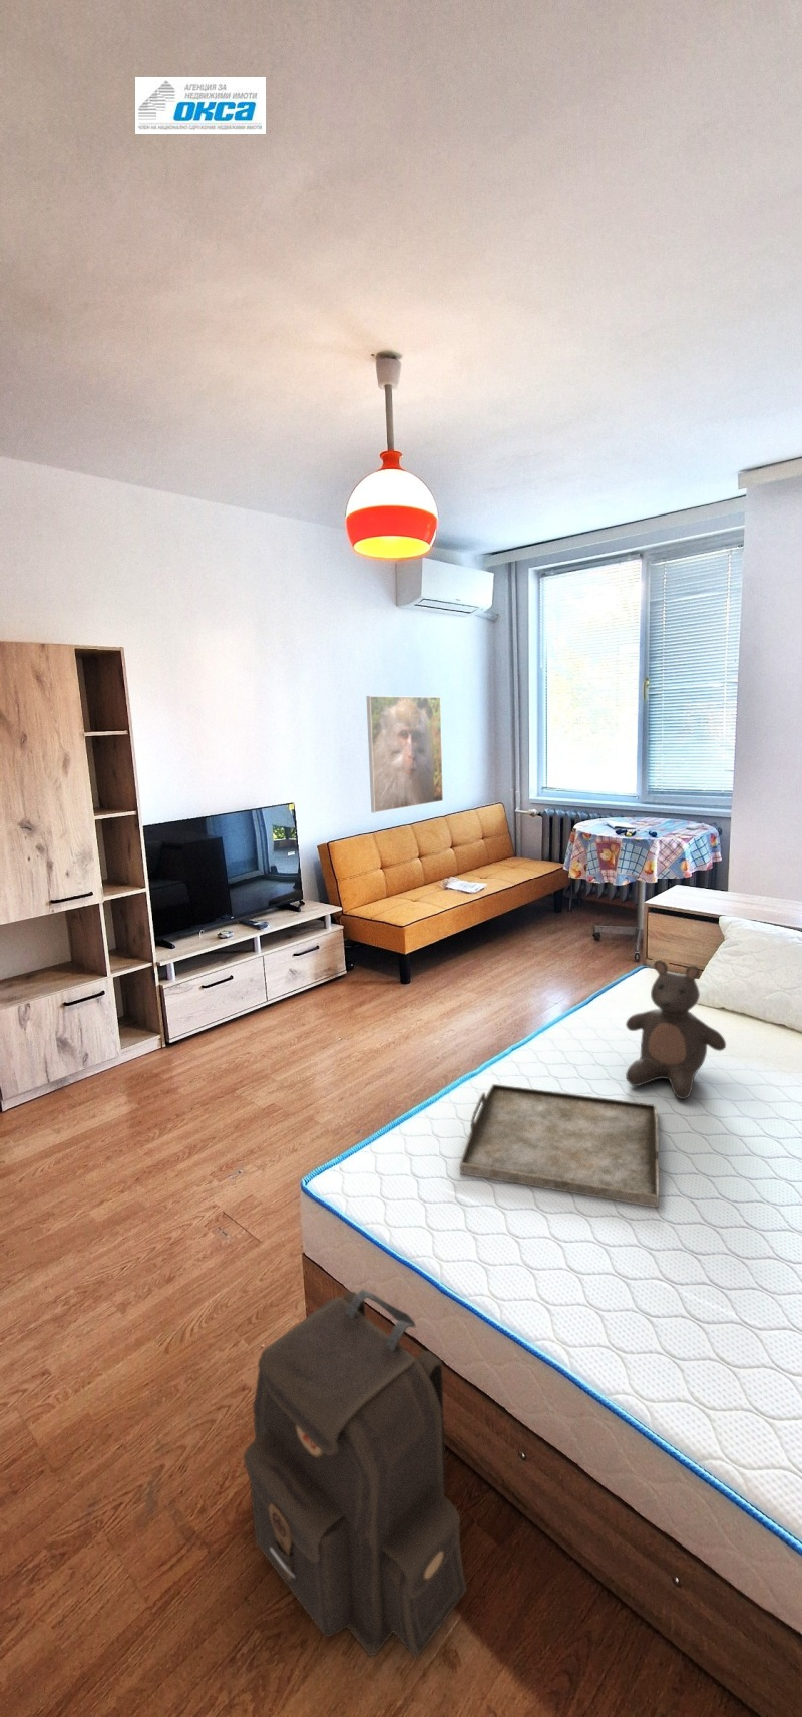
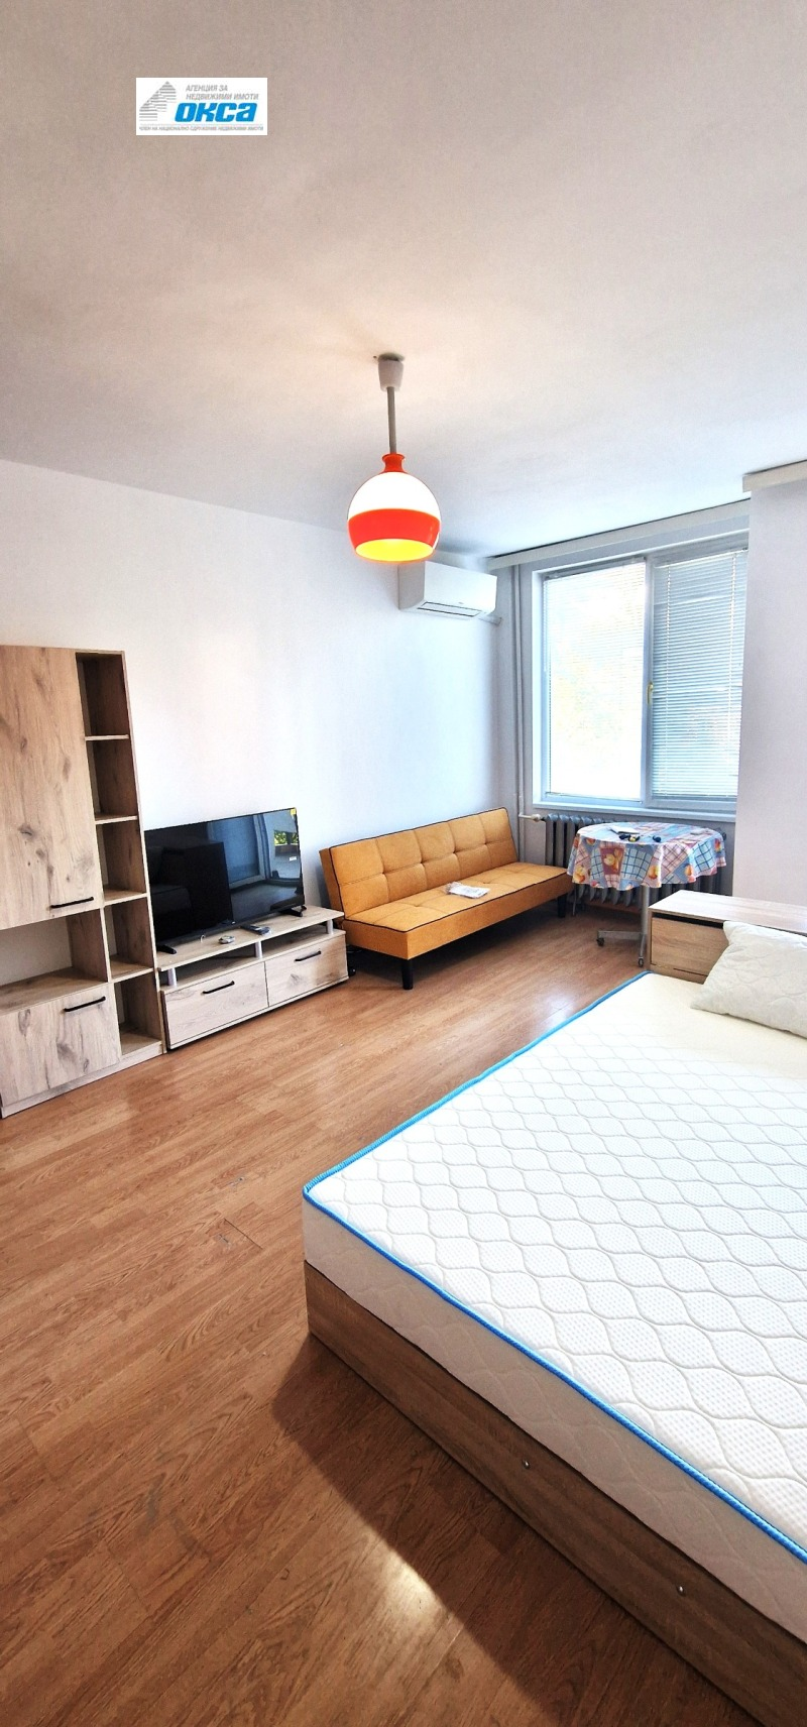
- backpack (349, 1439)
- serving tray (563, 1128)
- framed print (407, 752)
- teddy bear (669, 1024)
